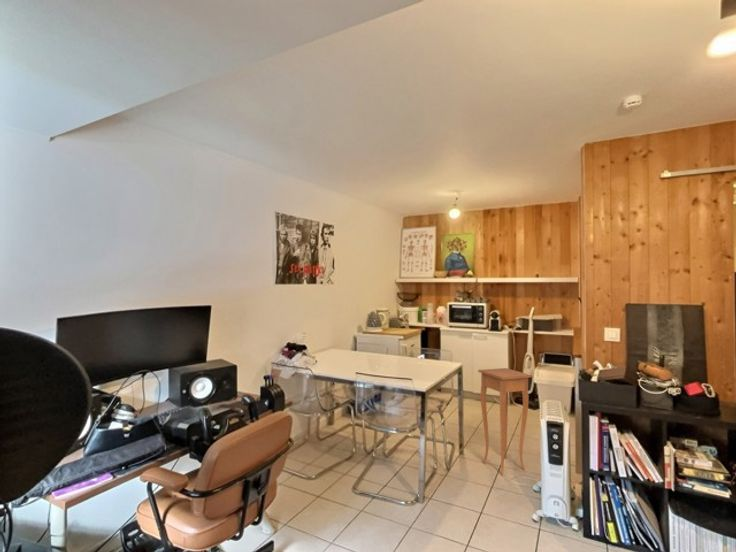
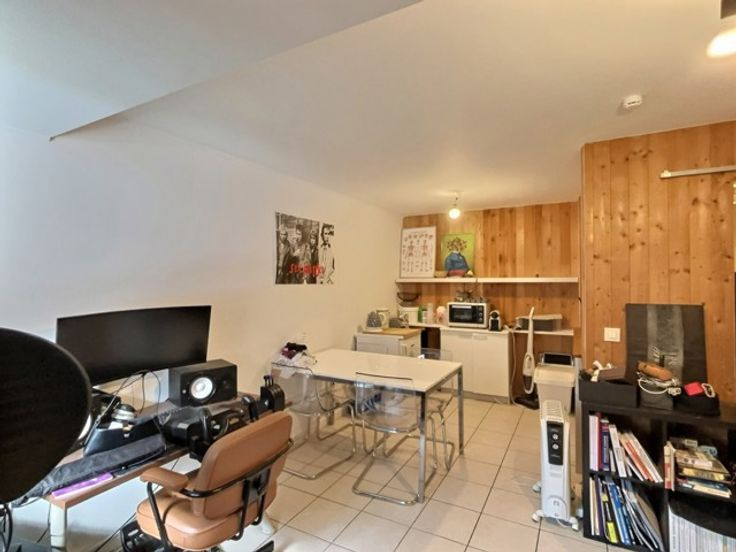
- side table (503, 419)
